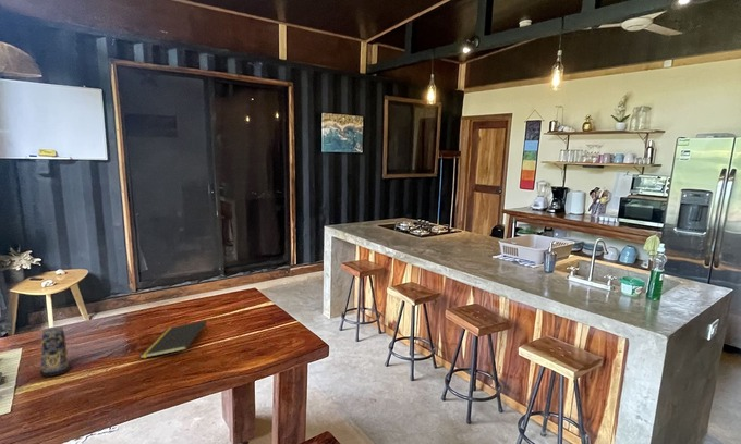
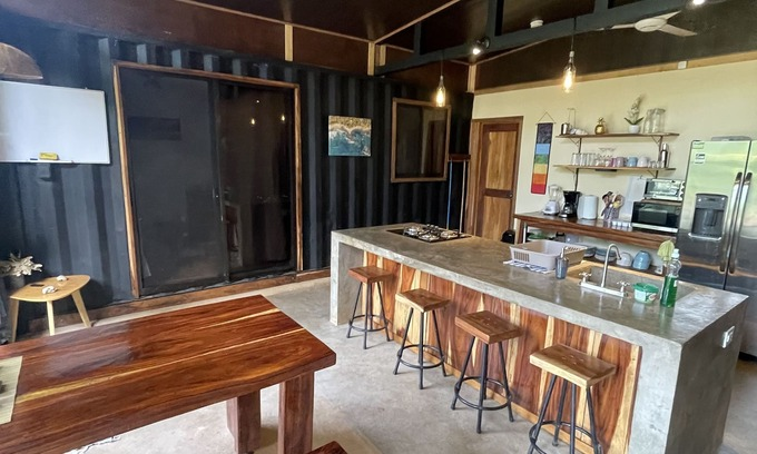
- notepad (175, 337)
- candle (53, 350)
